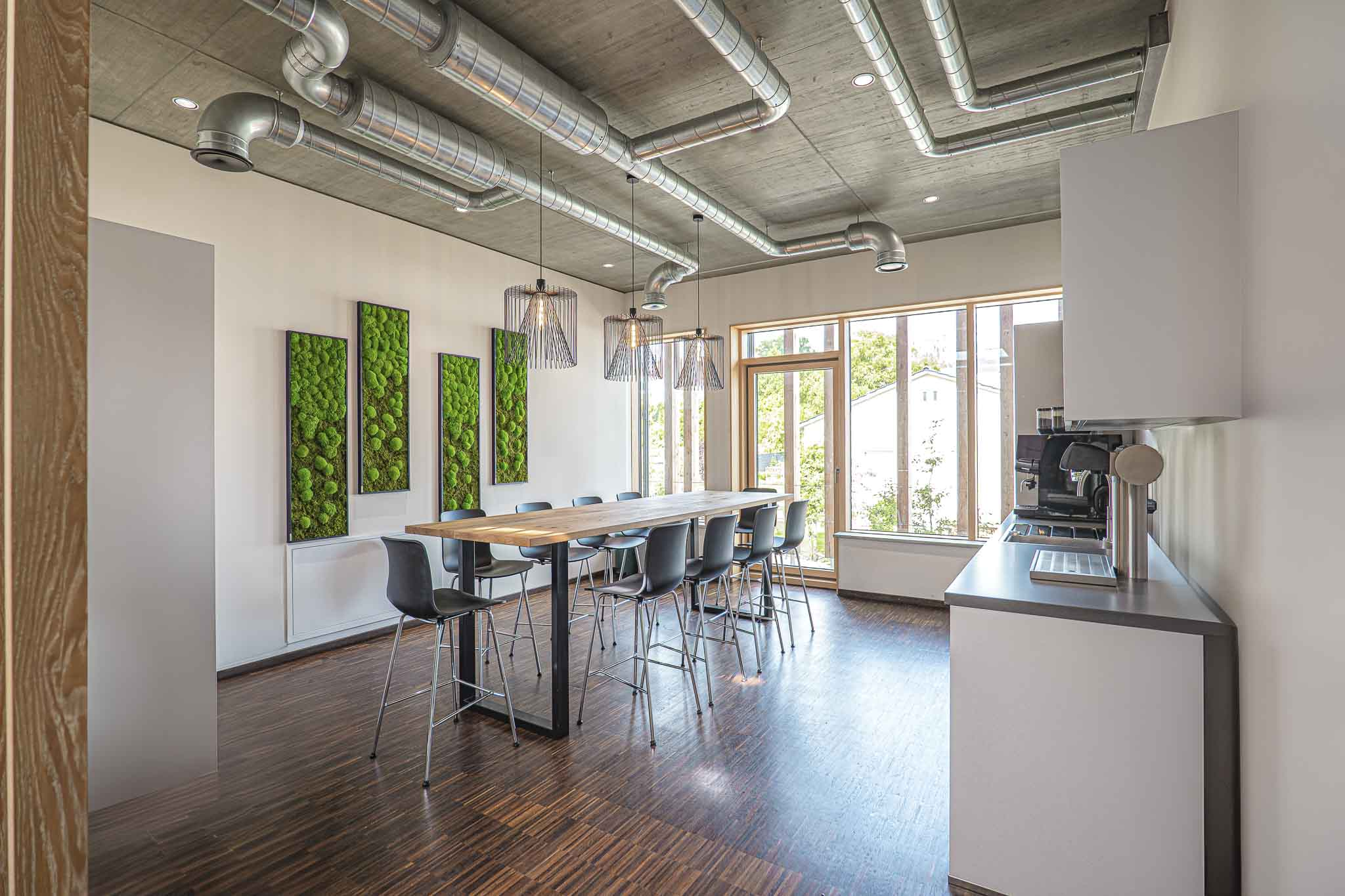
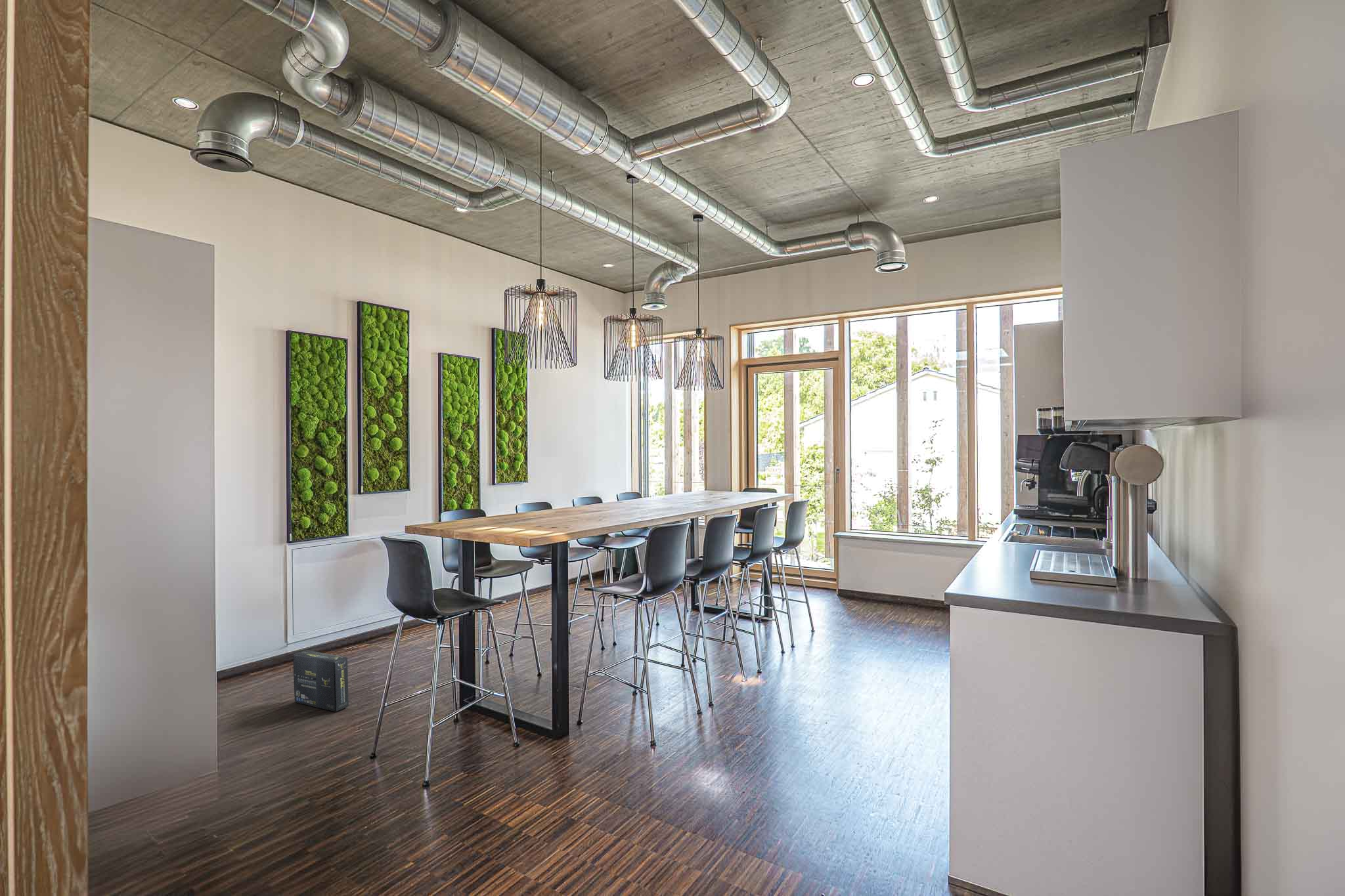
+ box (320, 679)
